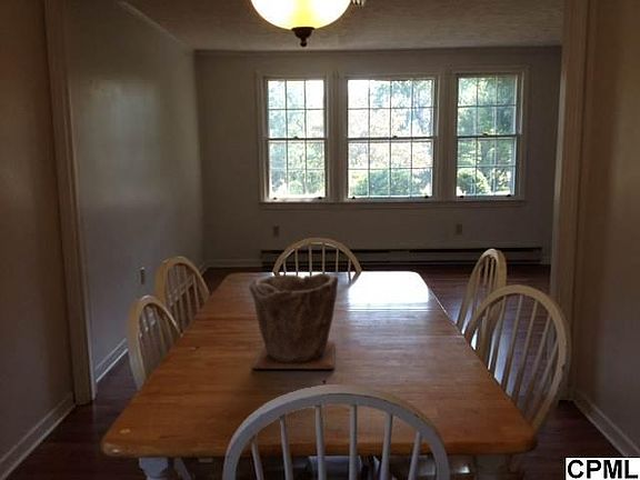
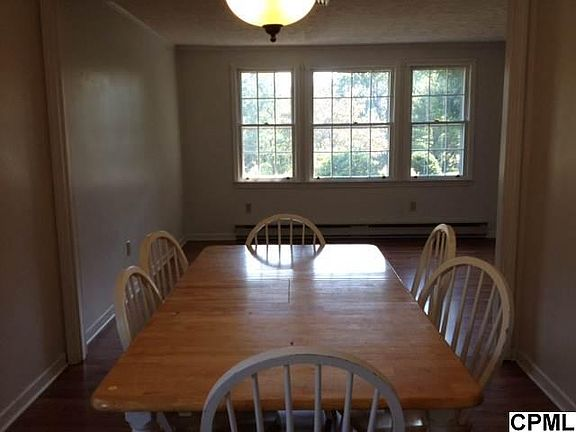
- plant pot (294, 316)
